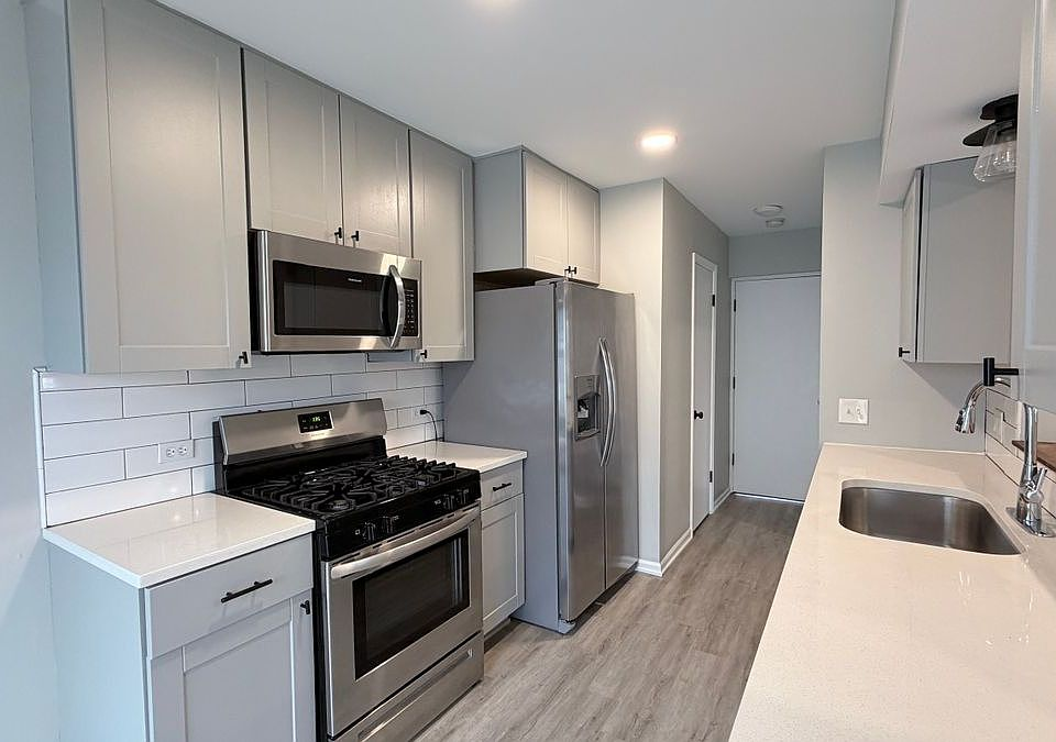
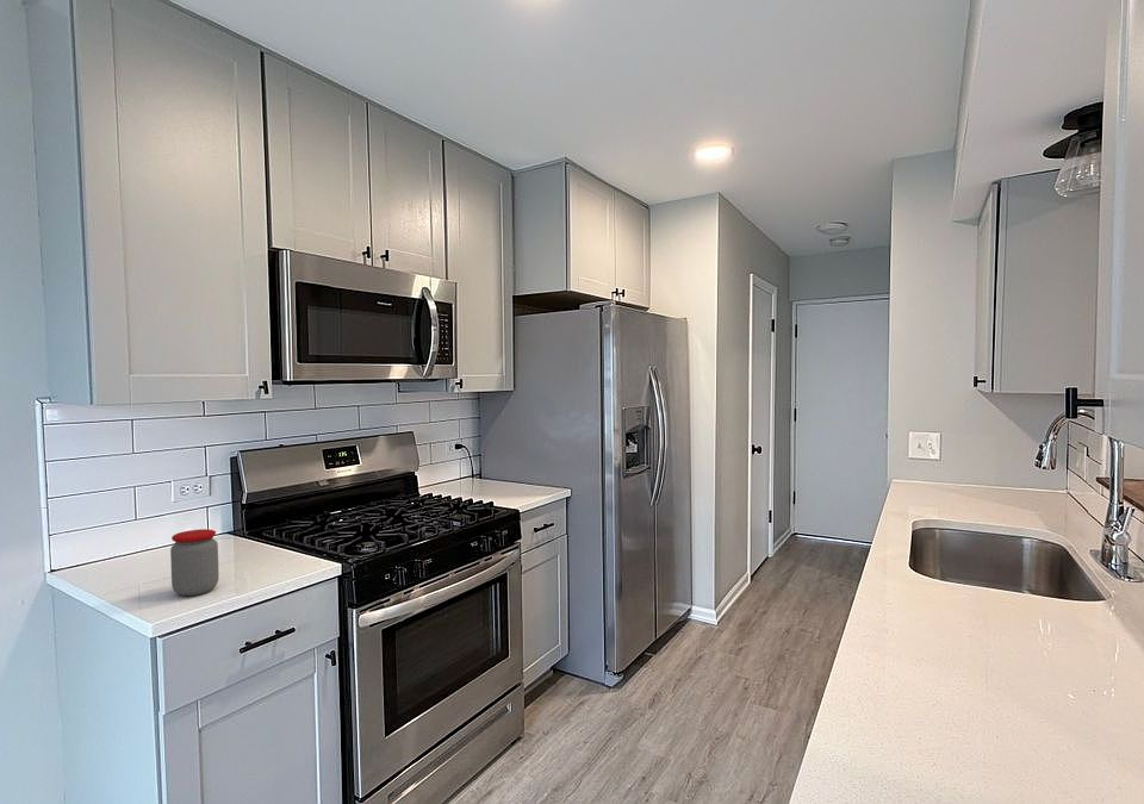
+ jar (194, 561)
